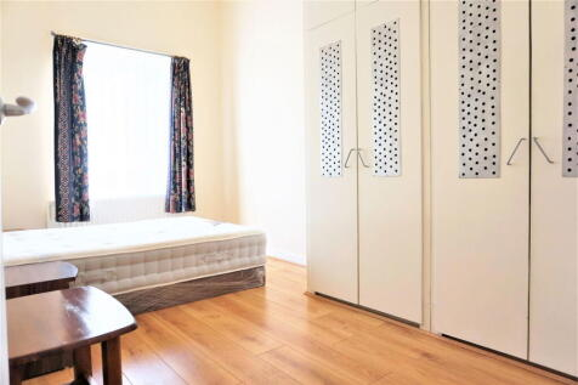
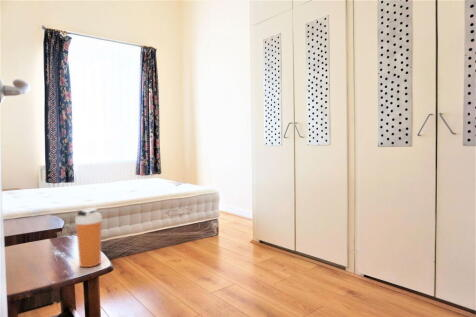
+ shaker bottle (89, 236)
